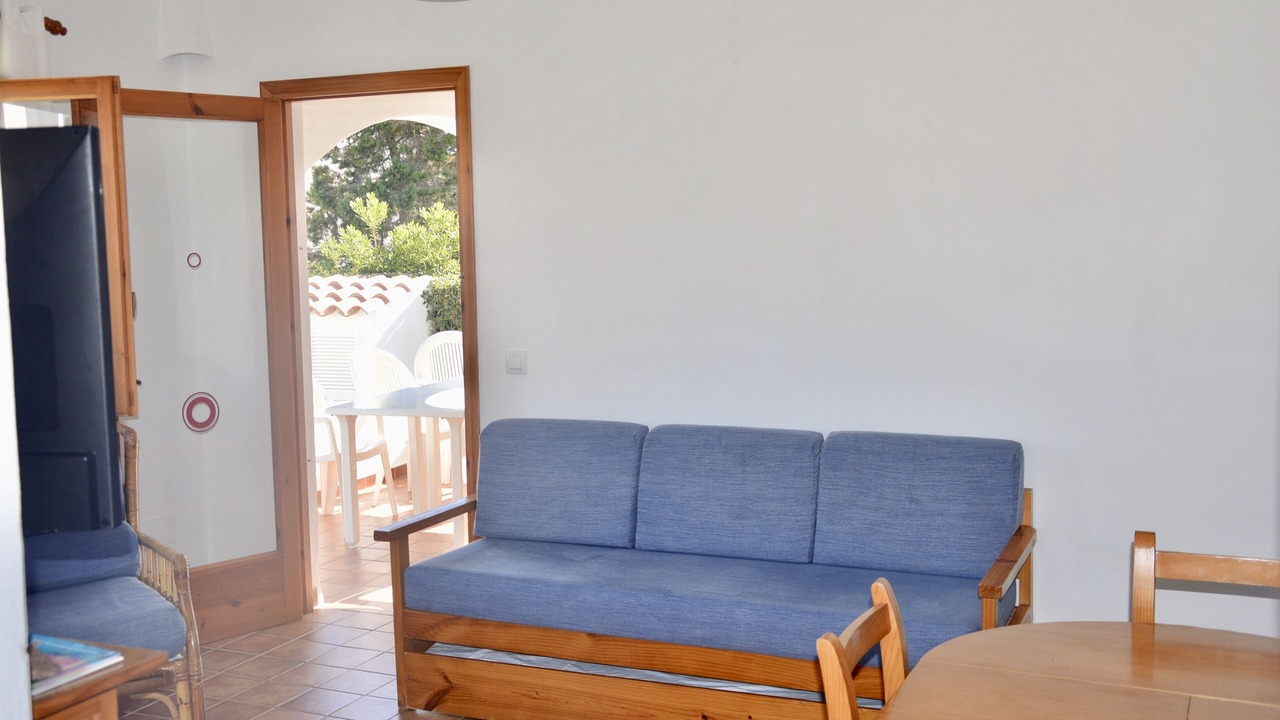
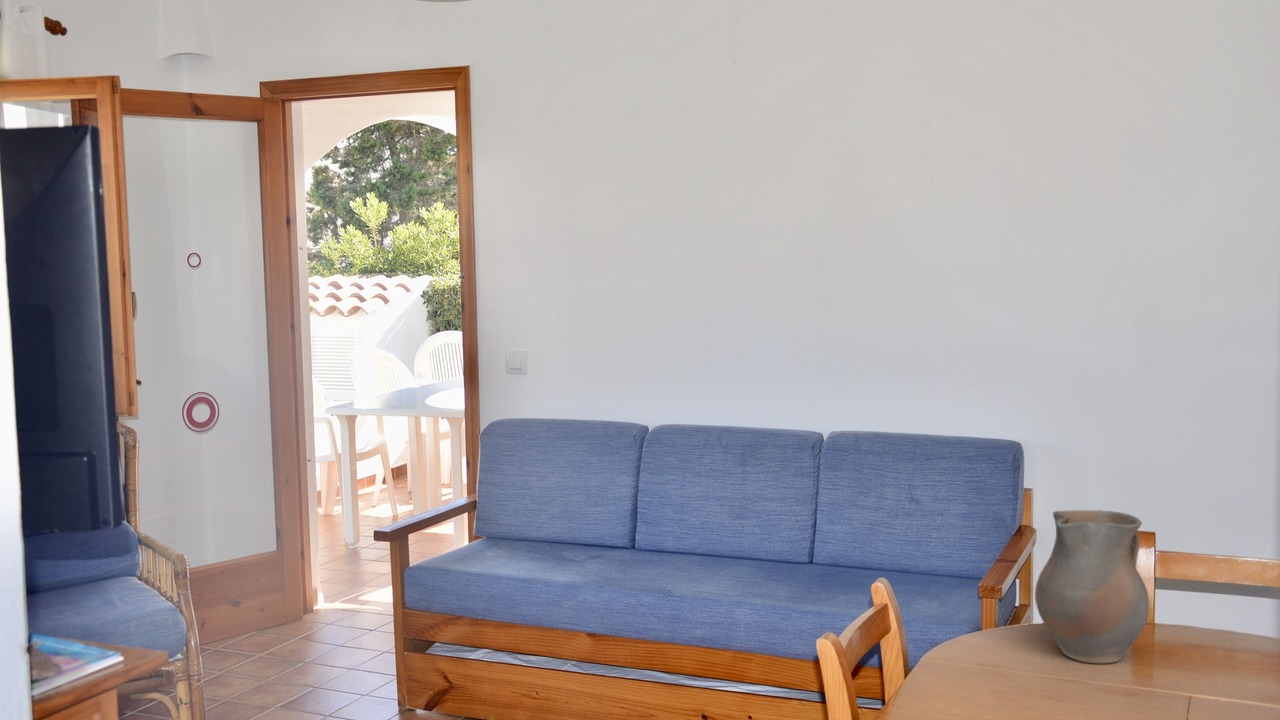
+ ceramic pitcher (1092, 585)
